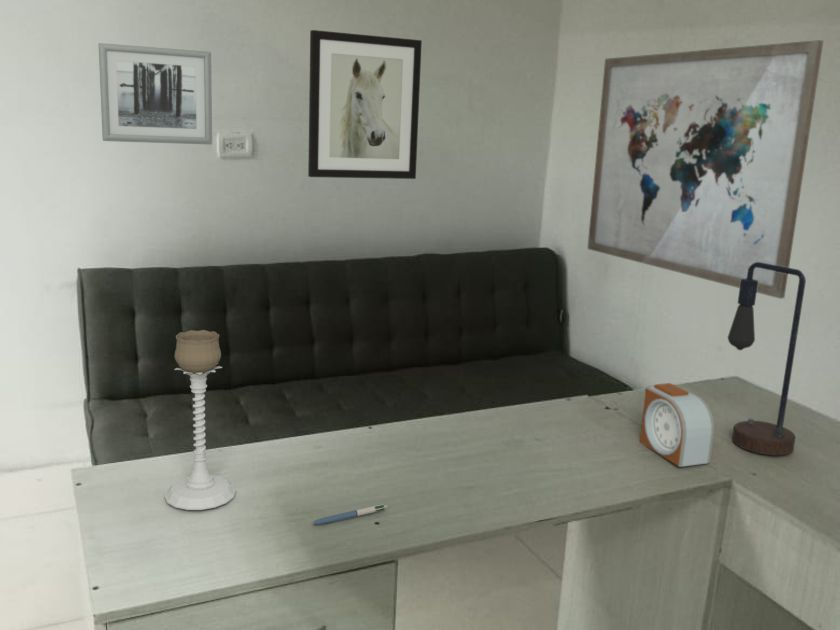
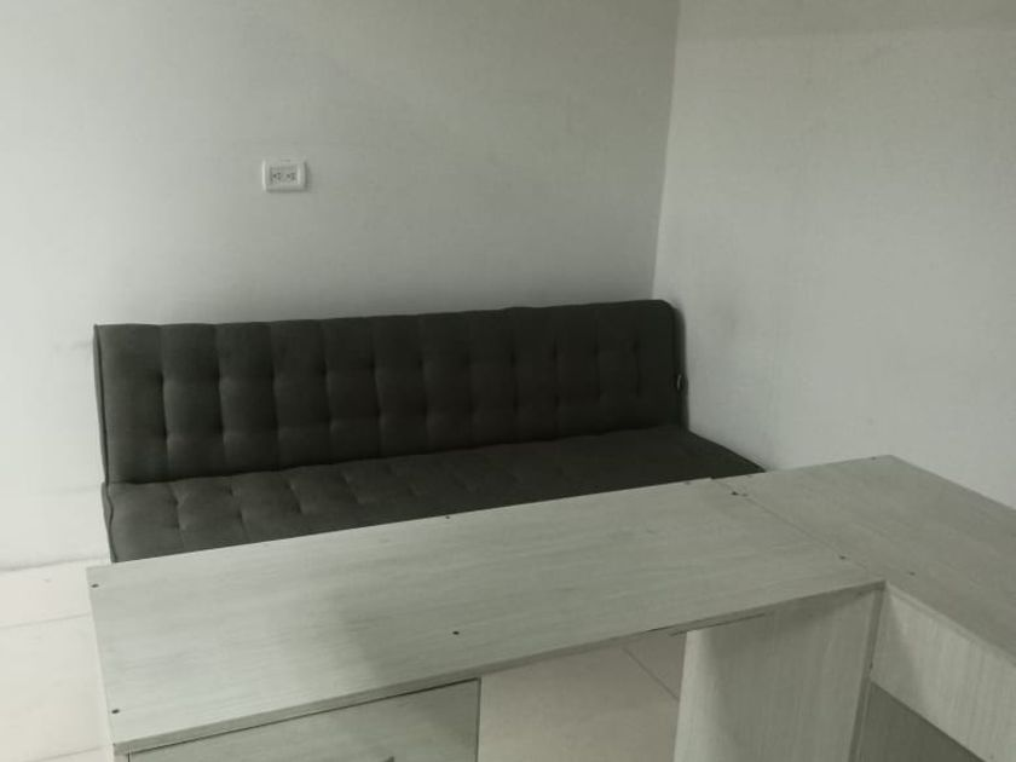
- wall art (365, 108)
- alarm clock (675, 421)
- pen (349, 513)
- candle holder (199, 416)
- table lamp (751, 345)
- wall art (683, 163)
- wall art (157, 95)
